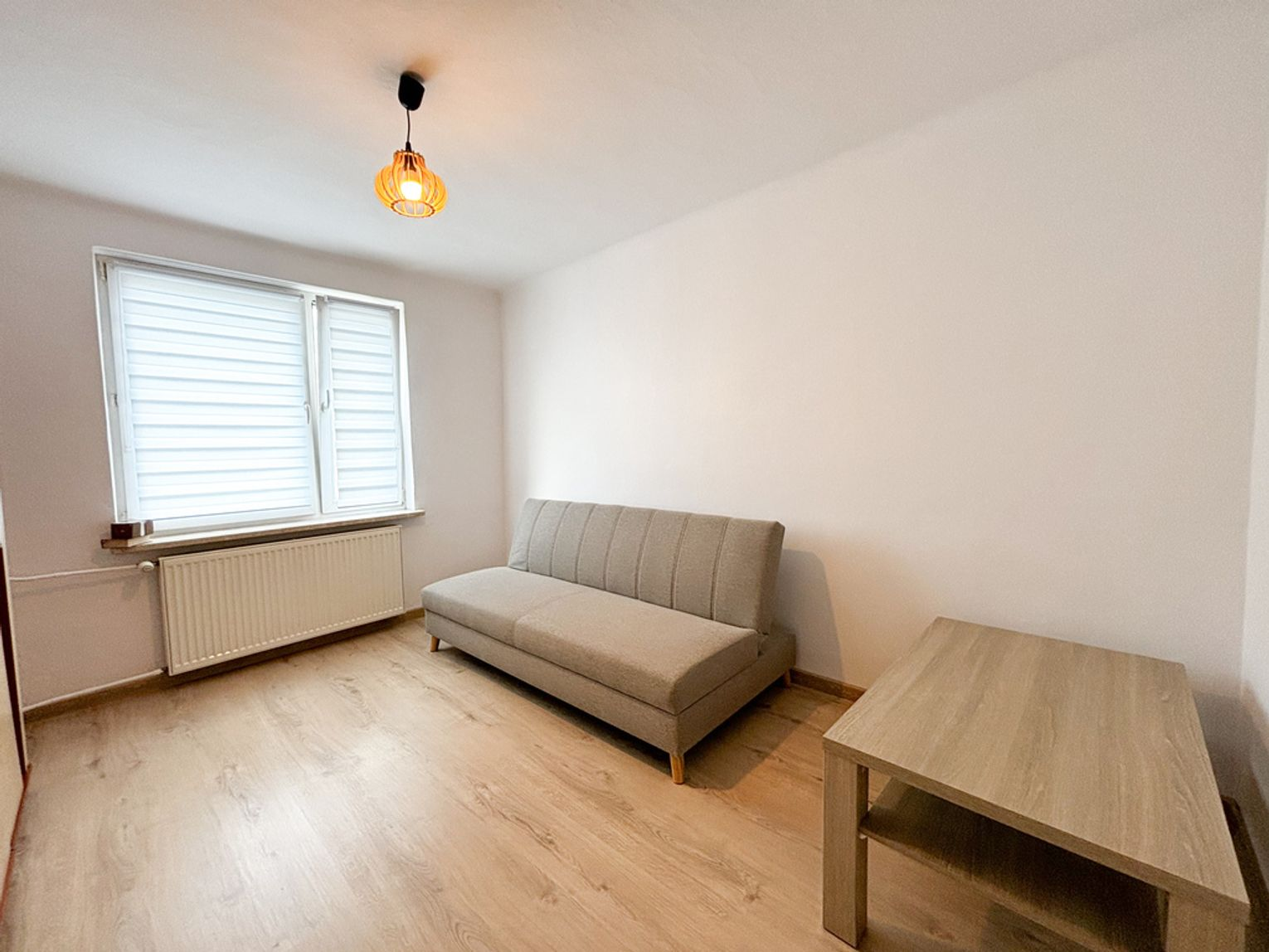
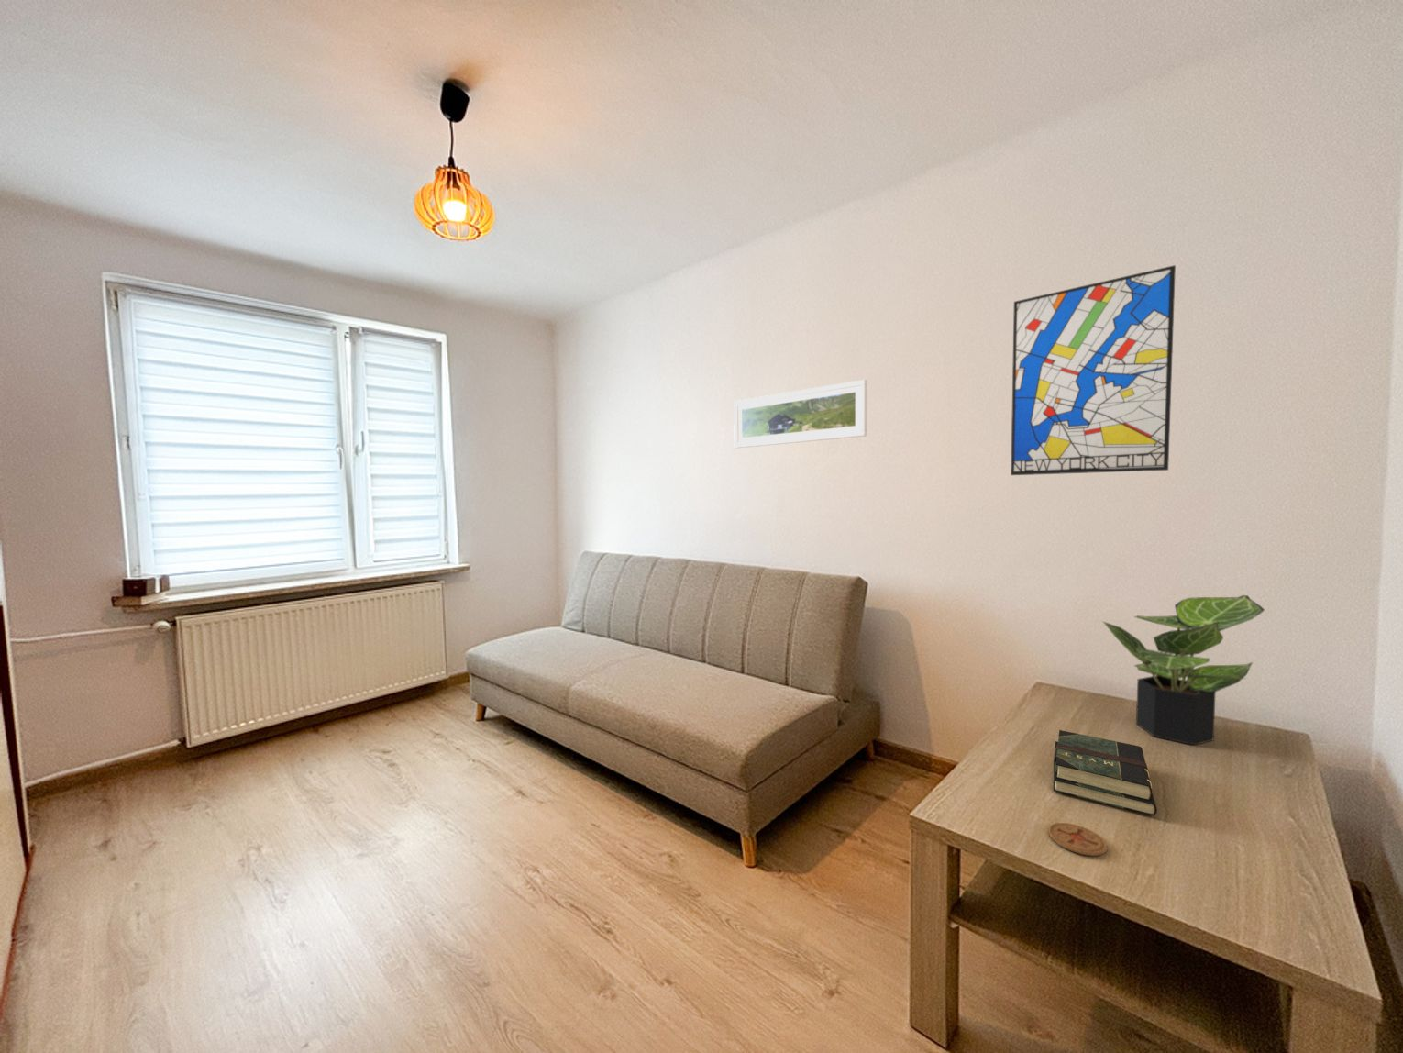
+ potted plant (1191, 668)
+ book (1099, 767)
+ coaster (1077, 838)
+ wall art (1086, 379)
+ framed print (794, 416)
